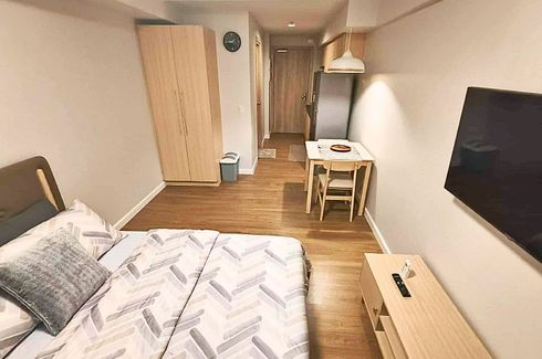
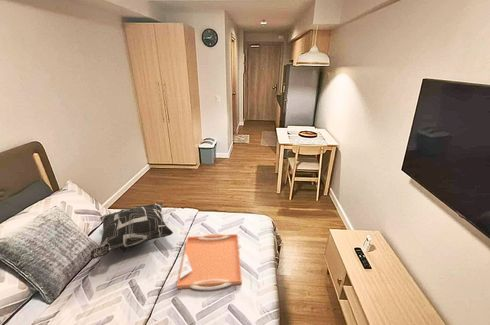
+ serving tray (211, 257)
+ decorative pillow (132, 226)
